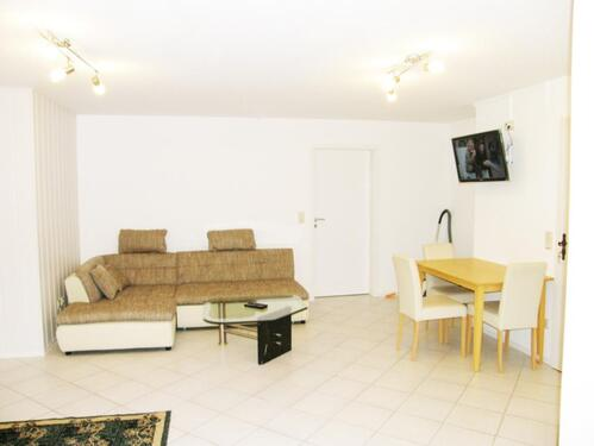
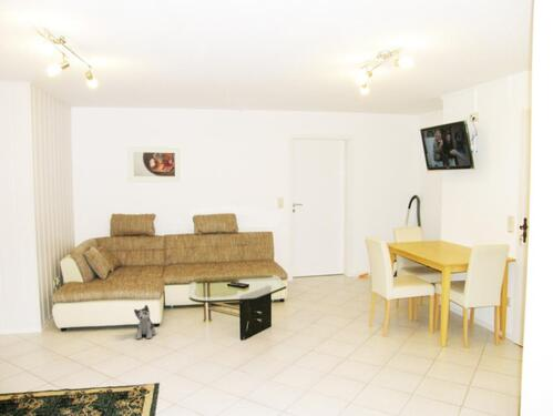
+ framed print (154, 164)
+ plush toy (145, 318)
